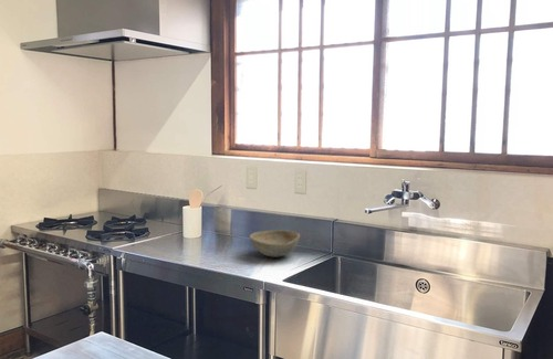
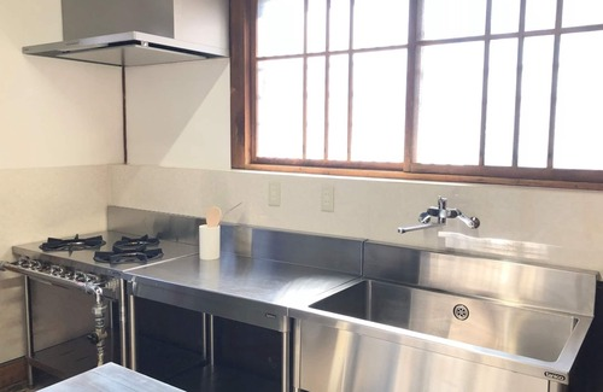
- bowl (274, 244)
